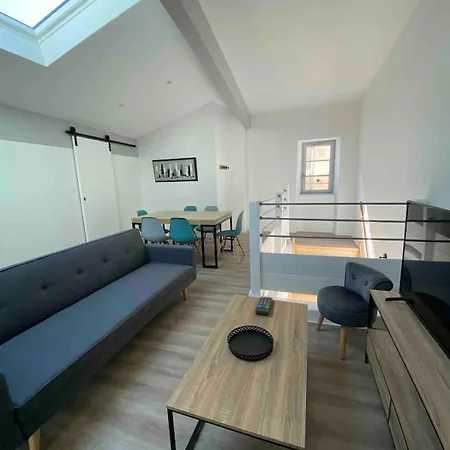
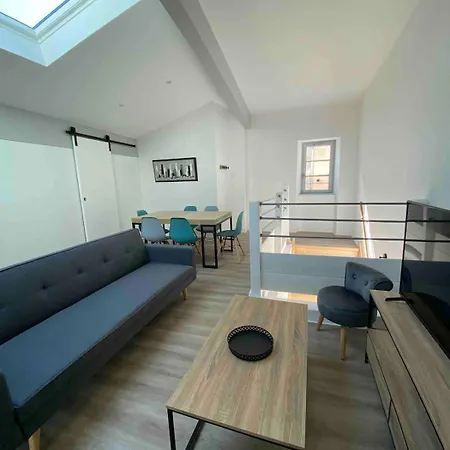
- remote control (264, 304)
